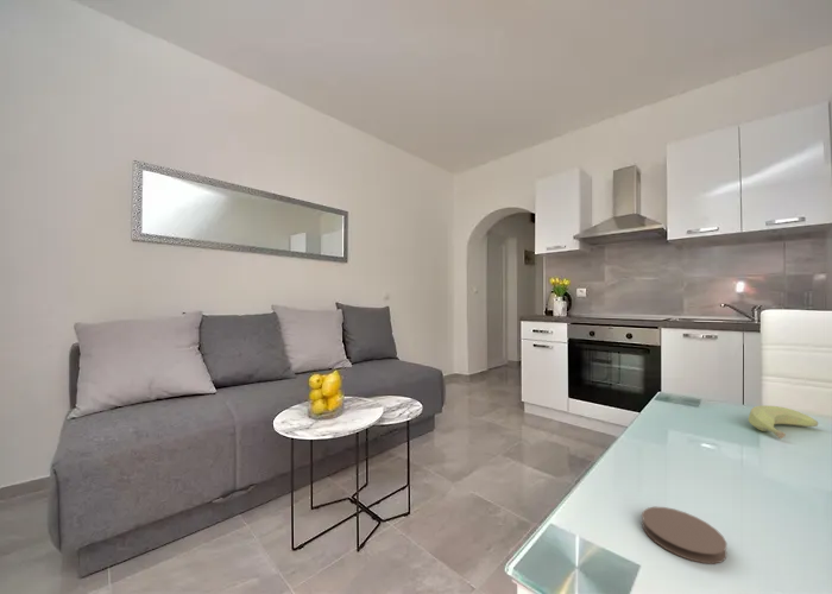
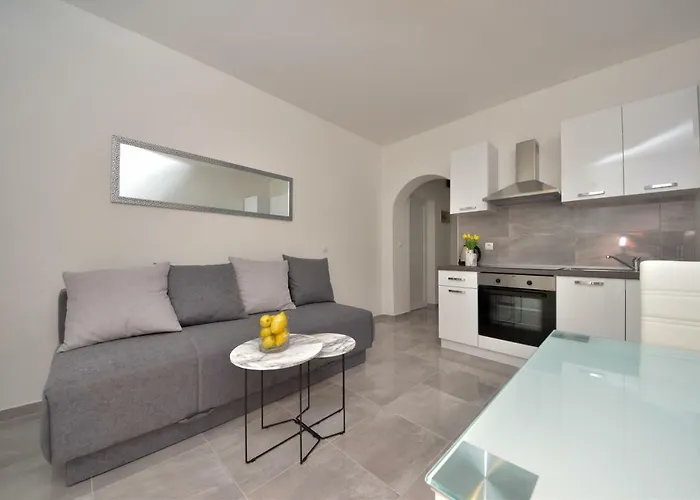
- banana (783, 421)
- coaster (681, 532)
